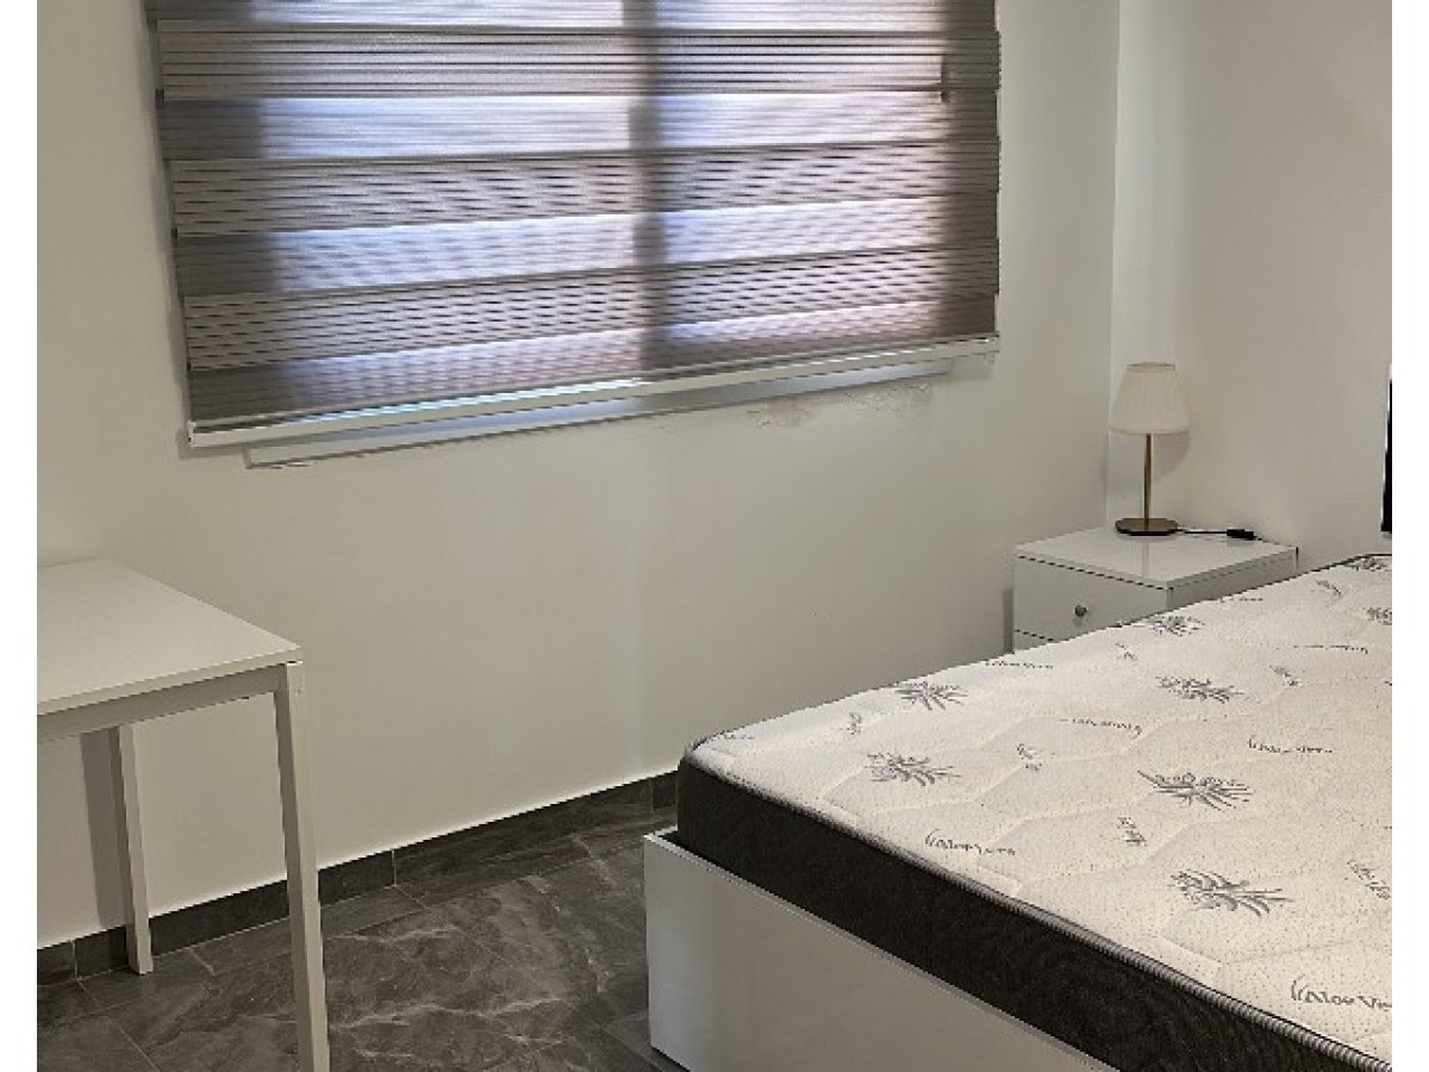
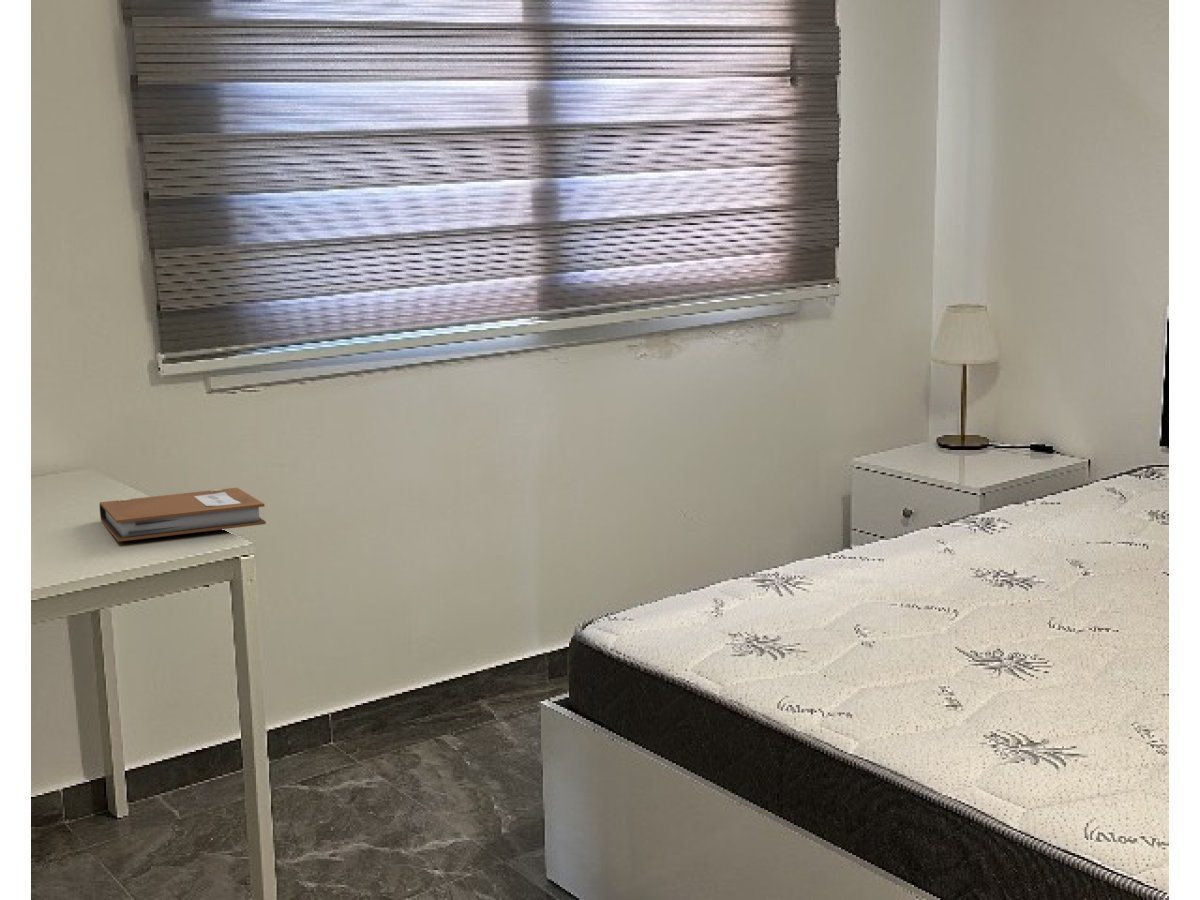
+ notebook (184, 511)
